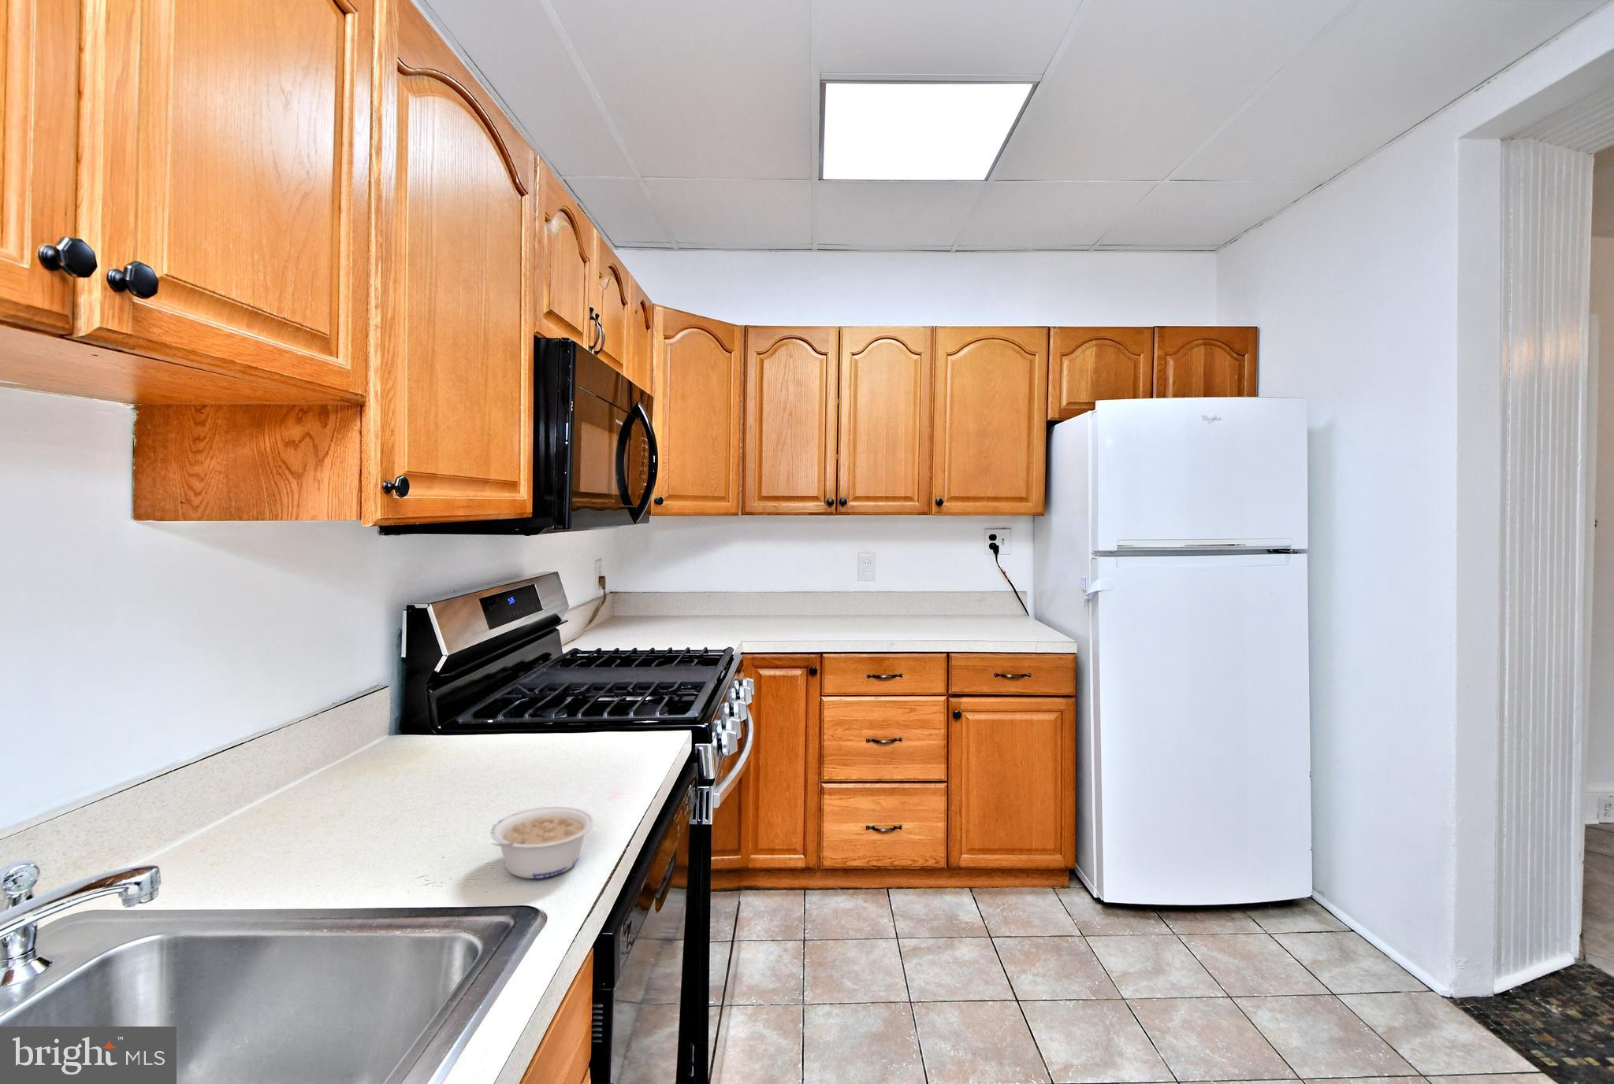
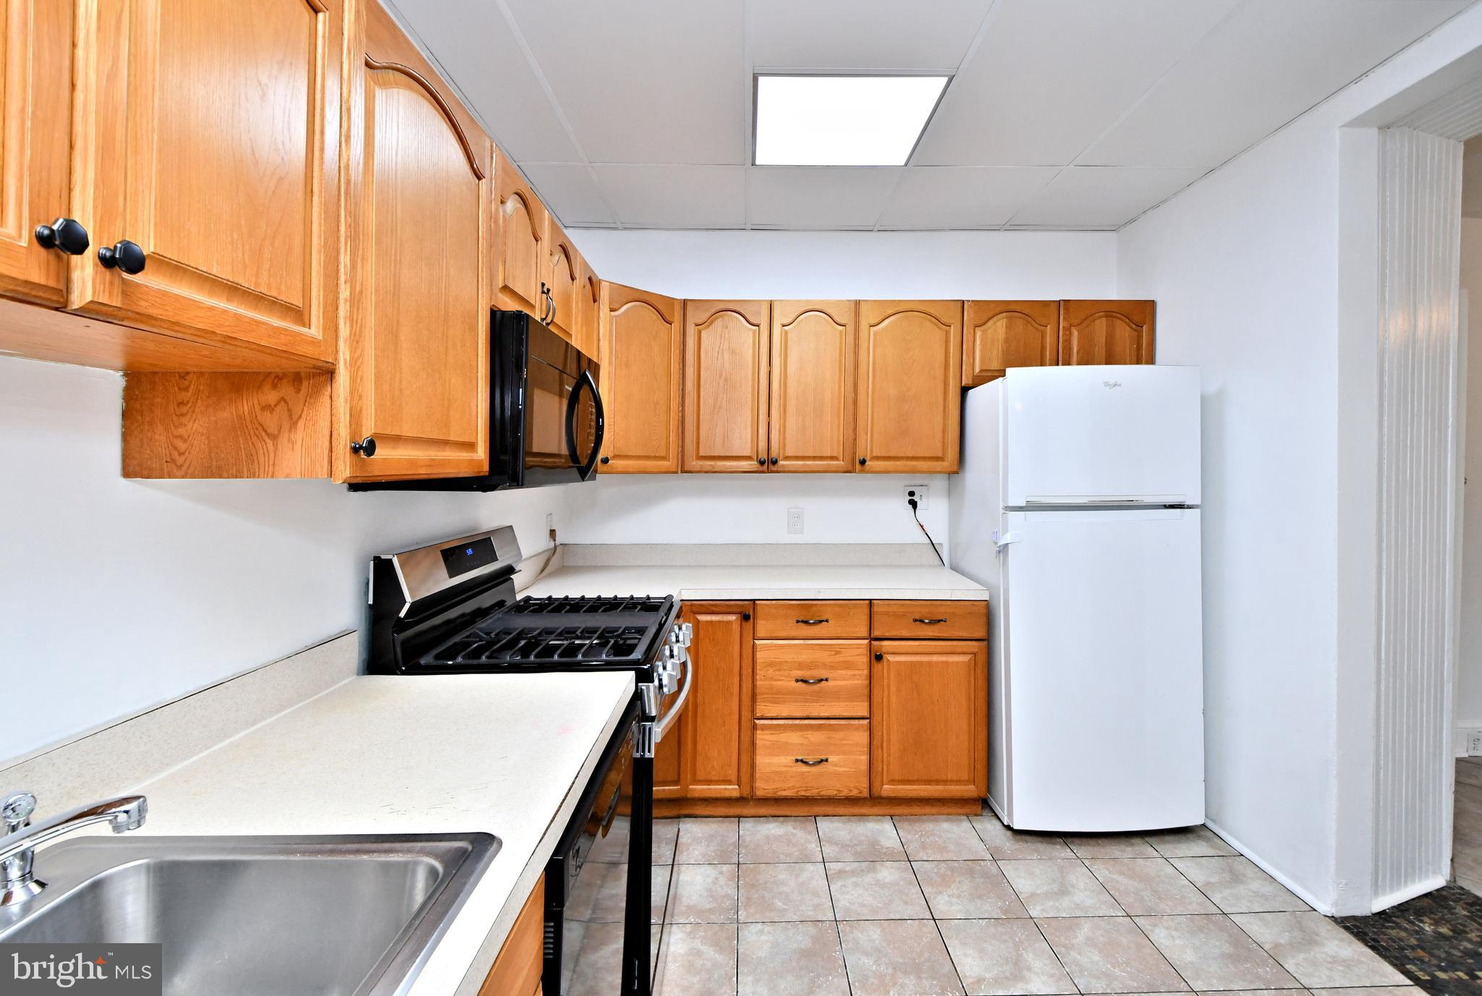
- legume (542, 842)
